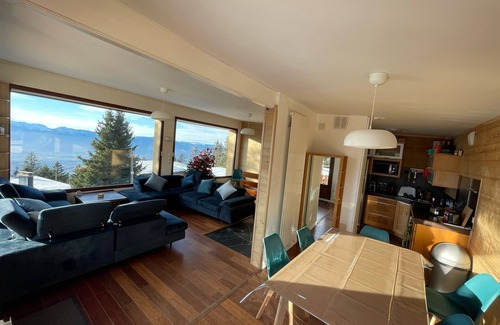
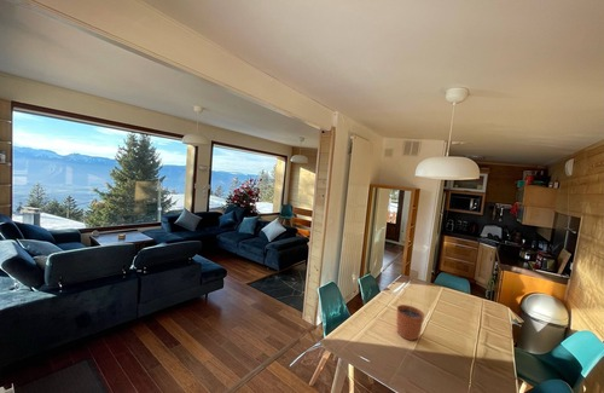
+ plant pot (410, 317)
